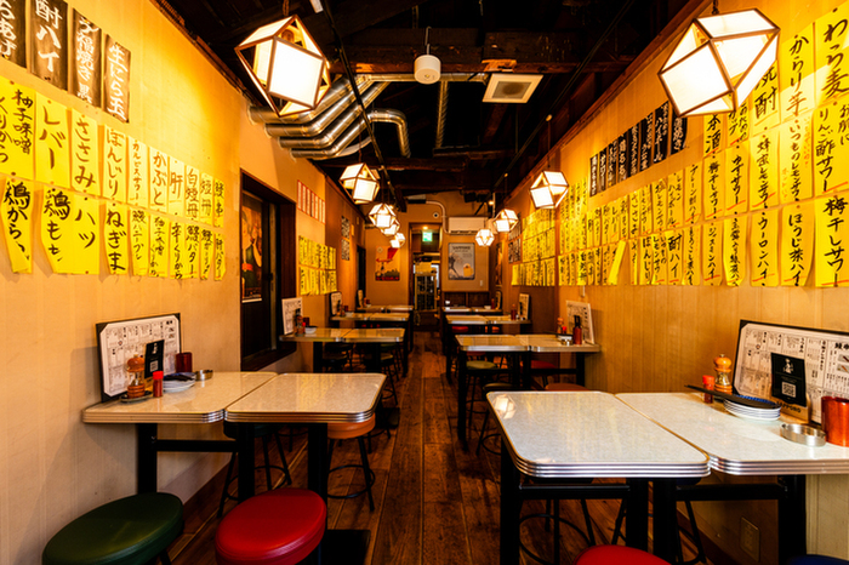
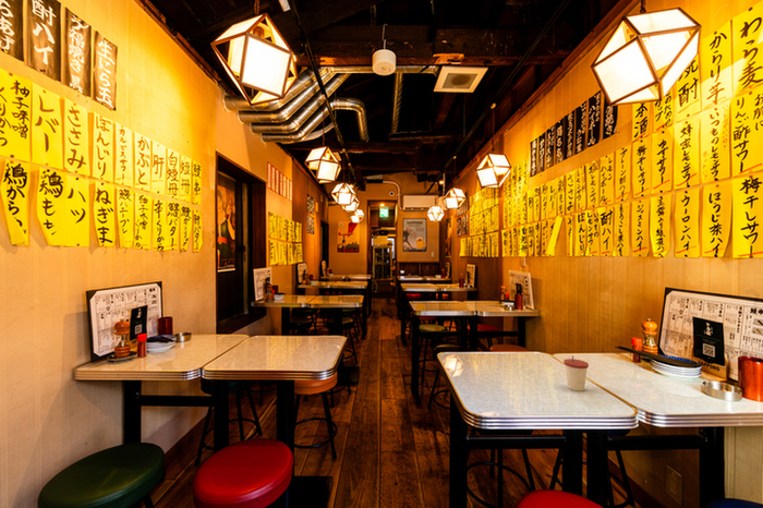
+ cup (576, 372)
